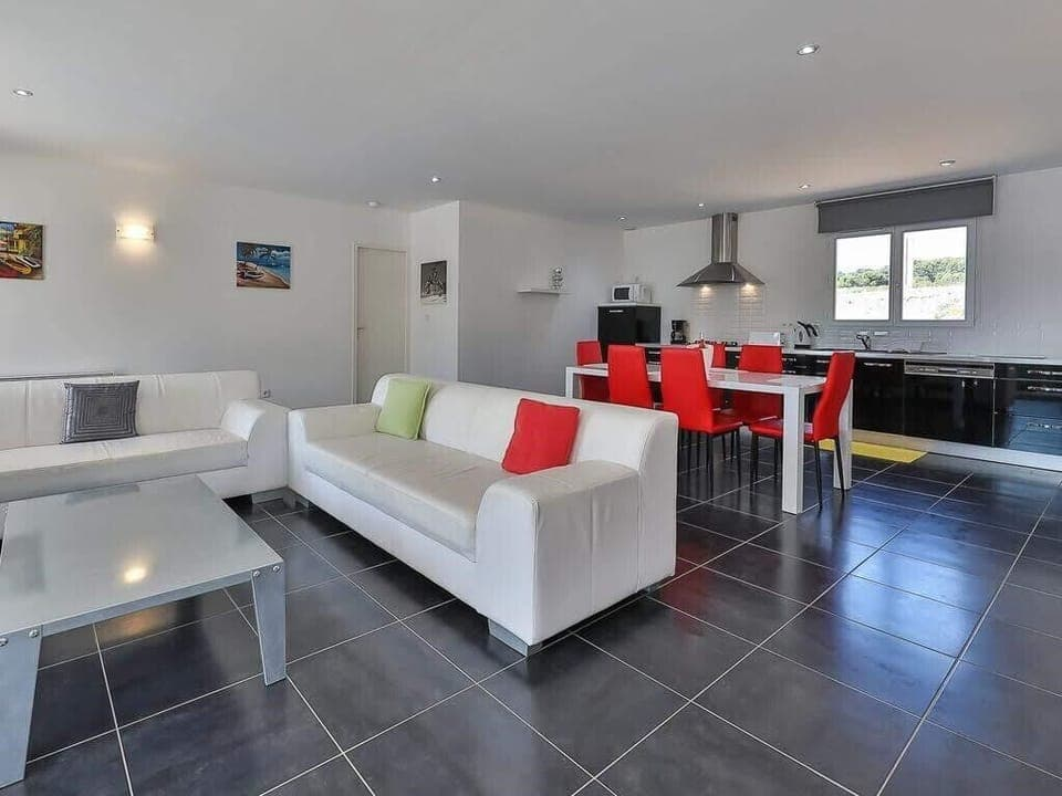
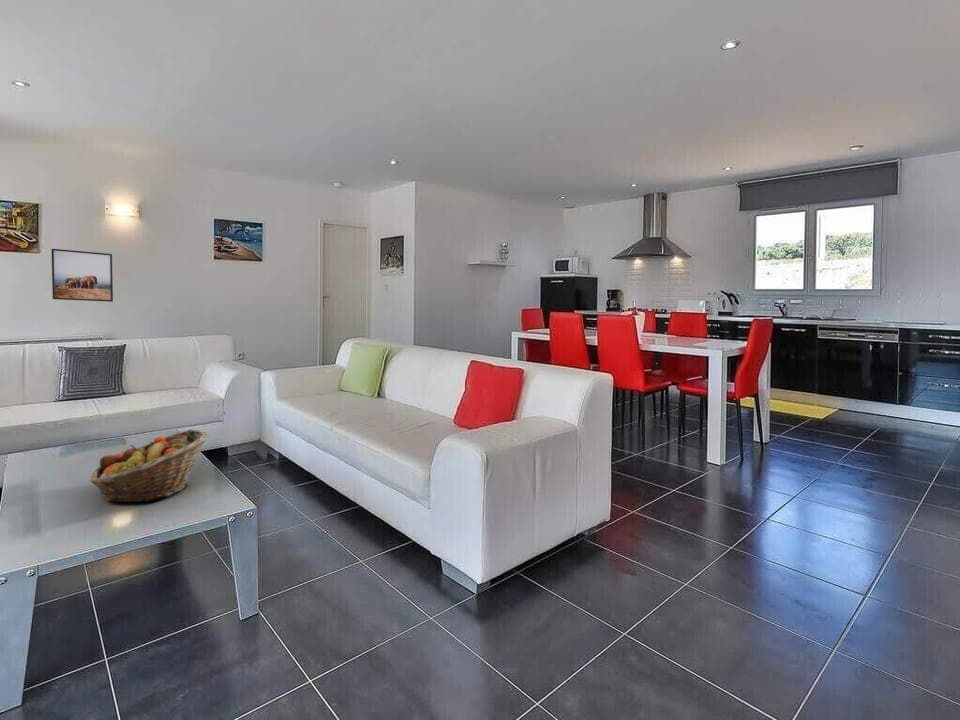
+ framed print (83, 276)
+ fruit basket (152, 463)
